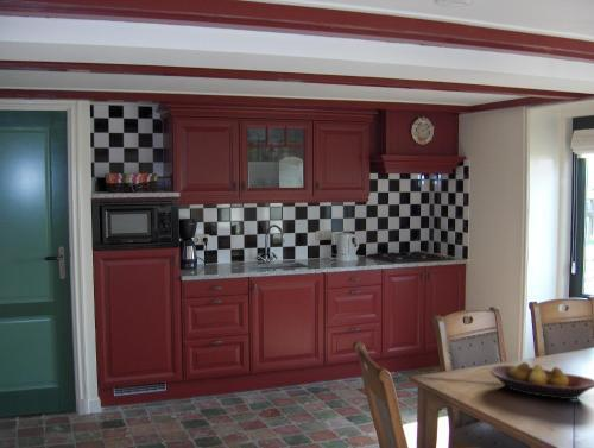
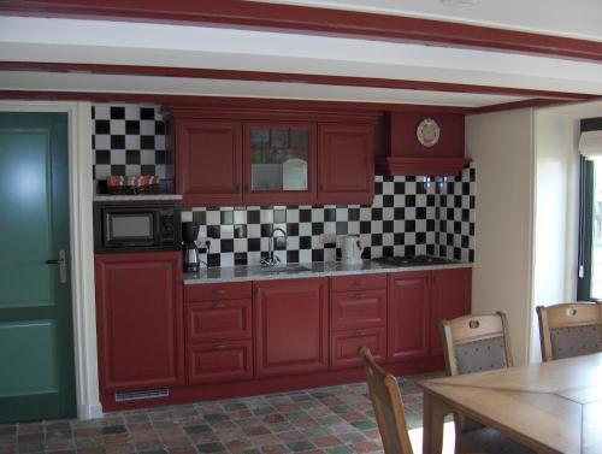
- fruit bowl (541, 377)
